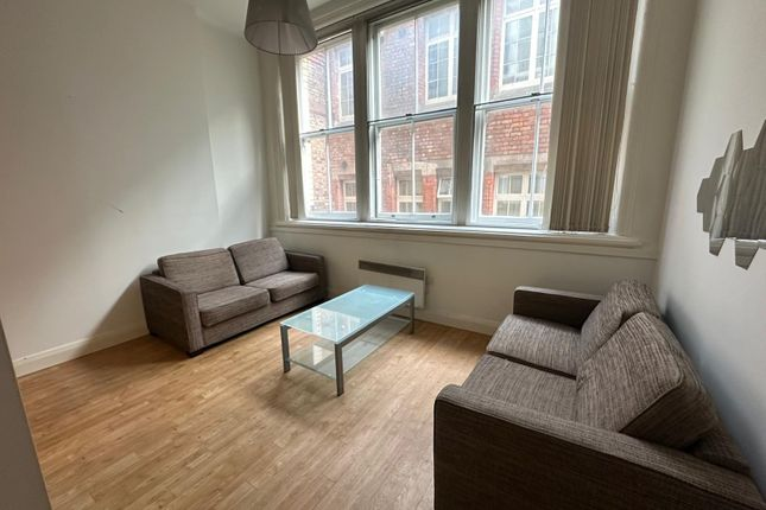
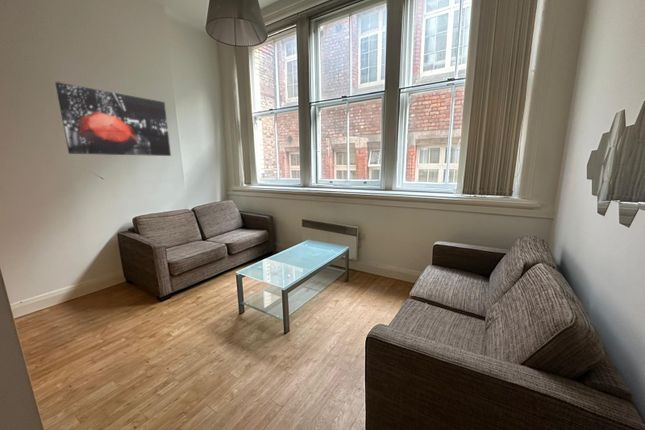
+ wall art (122, 124)
